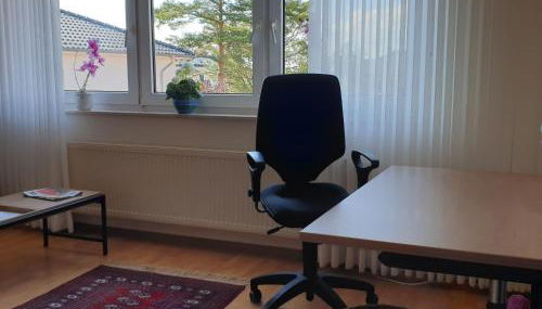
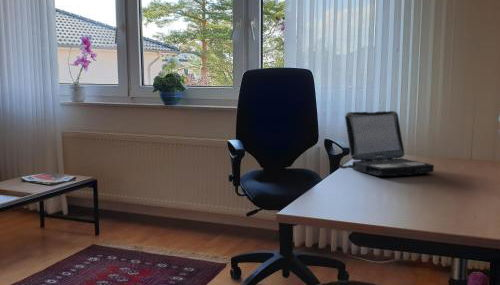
+ laptop (386, 141)
